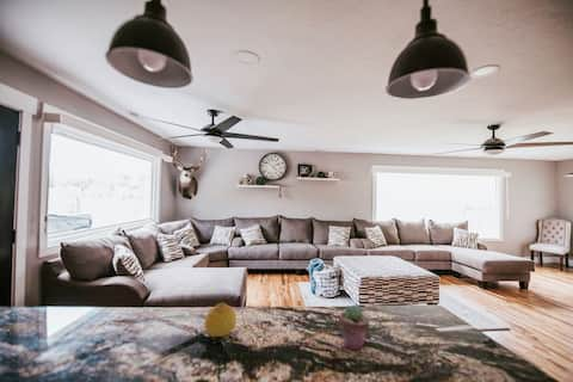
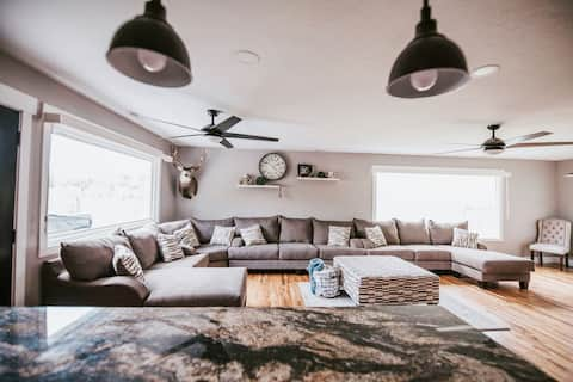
- potted succulent (353, 325)
- fruit (220, 319)
